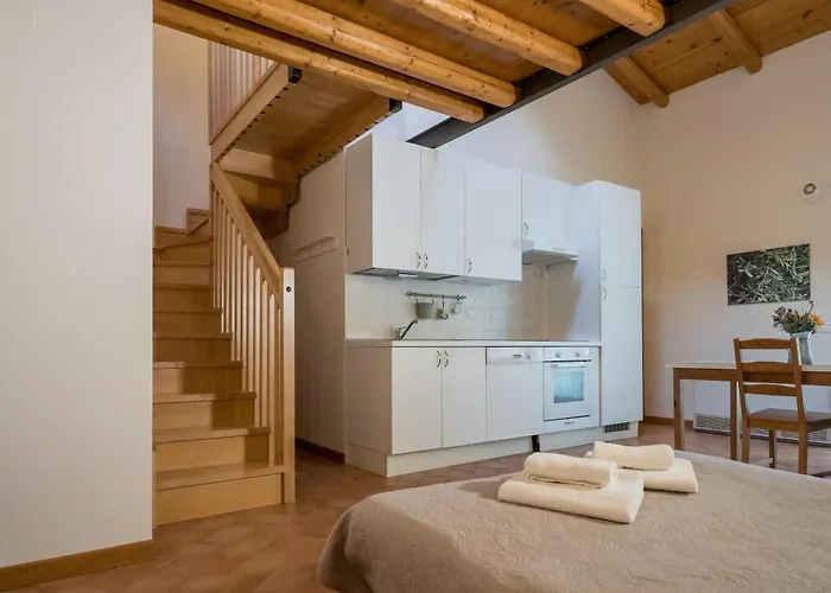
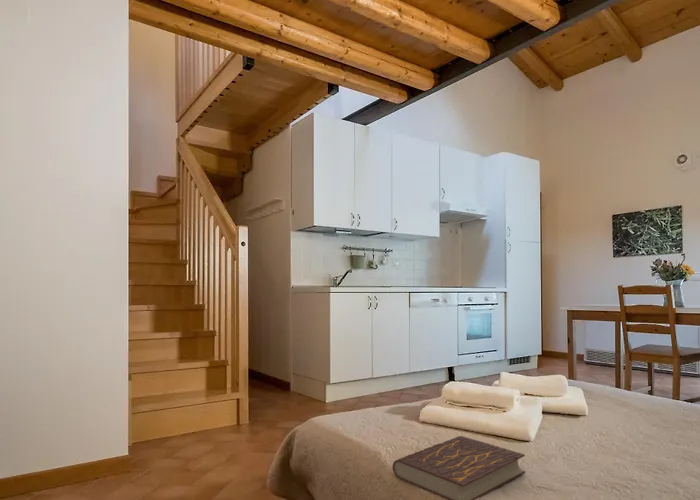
+ book (459, 465)
